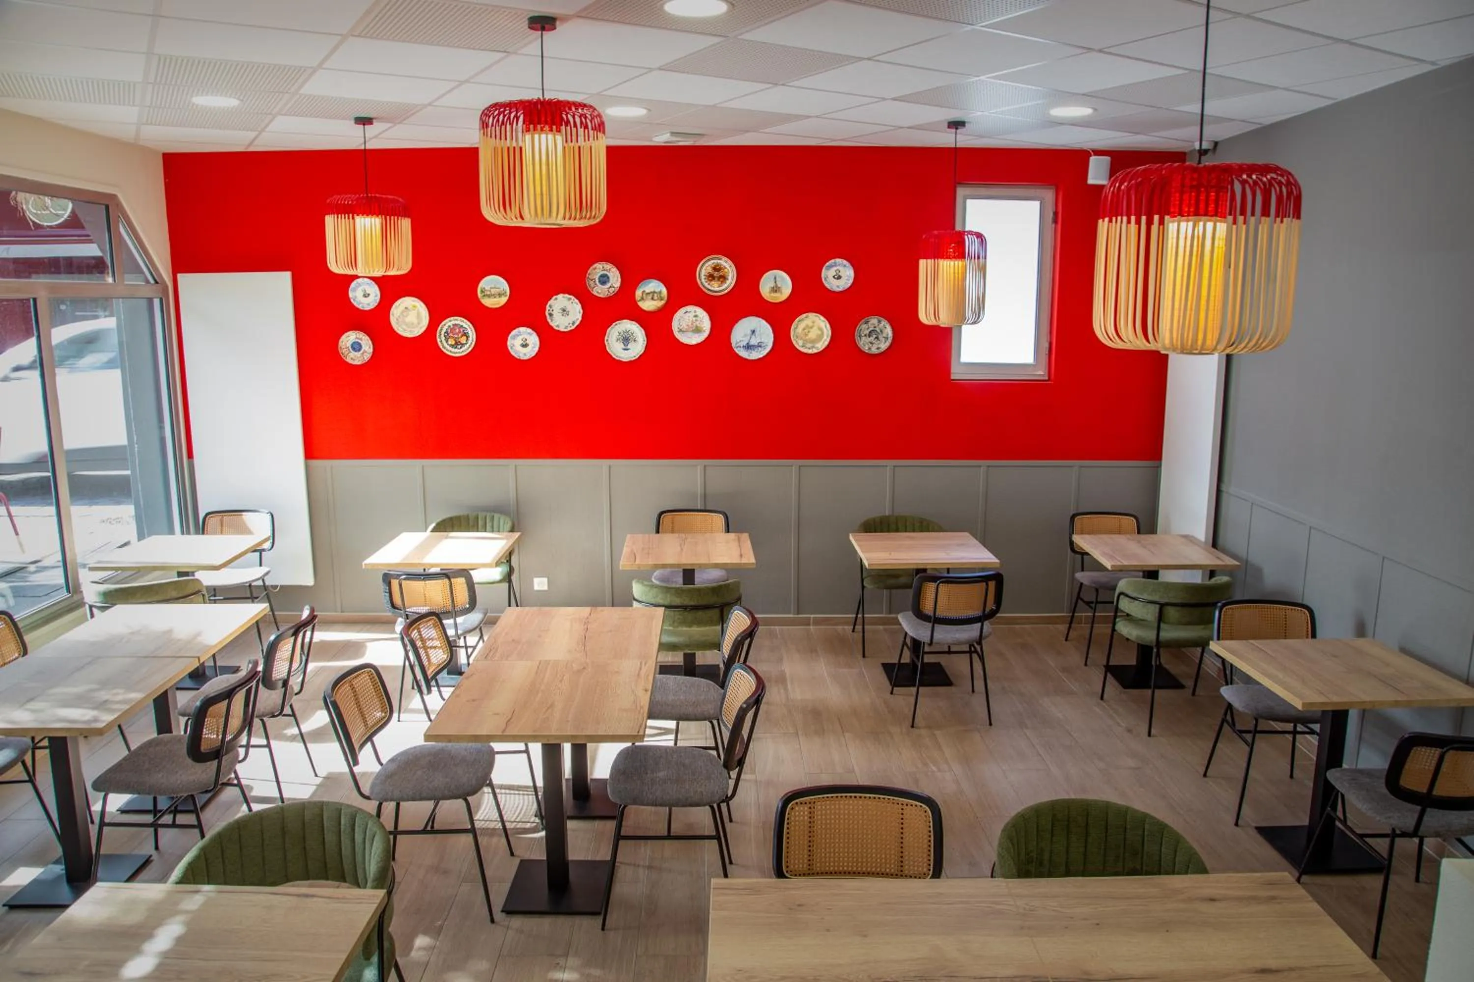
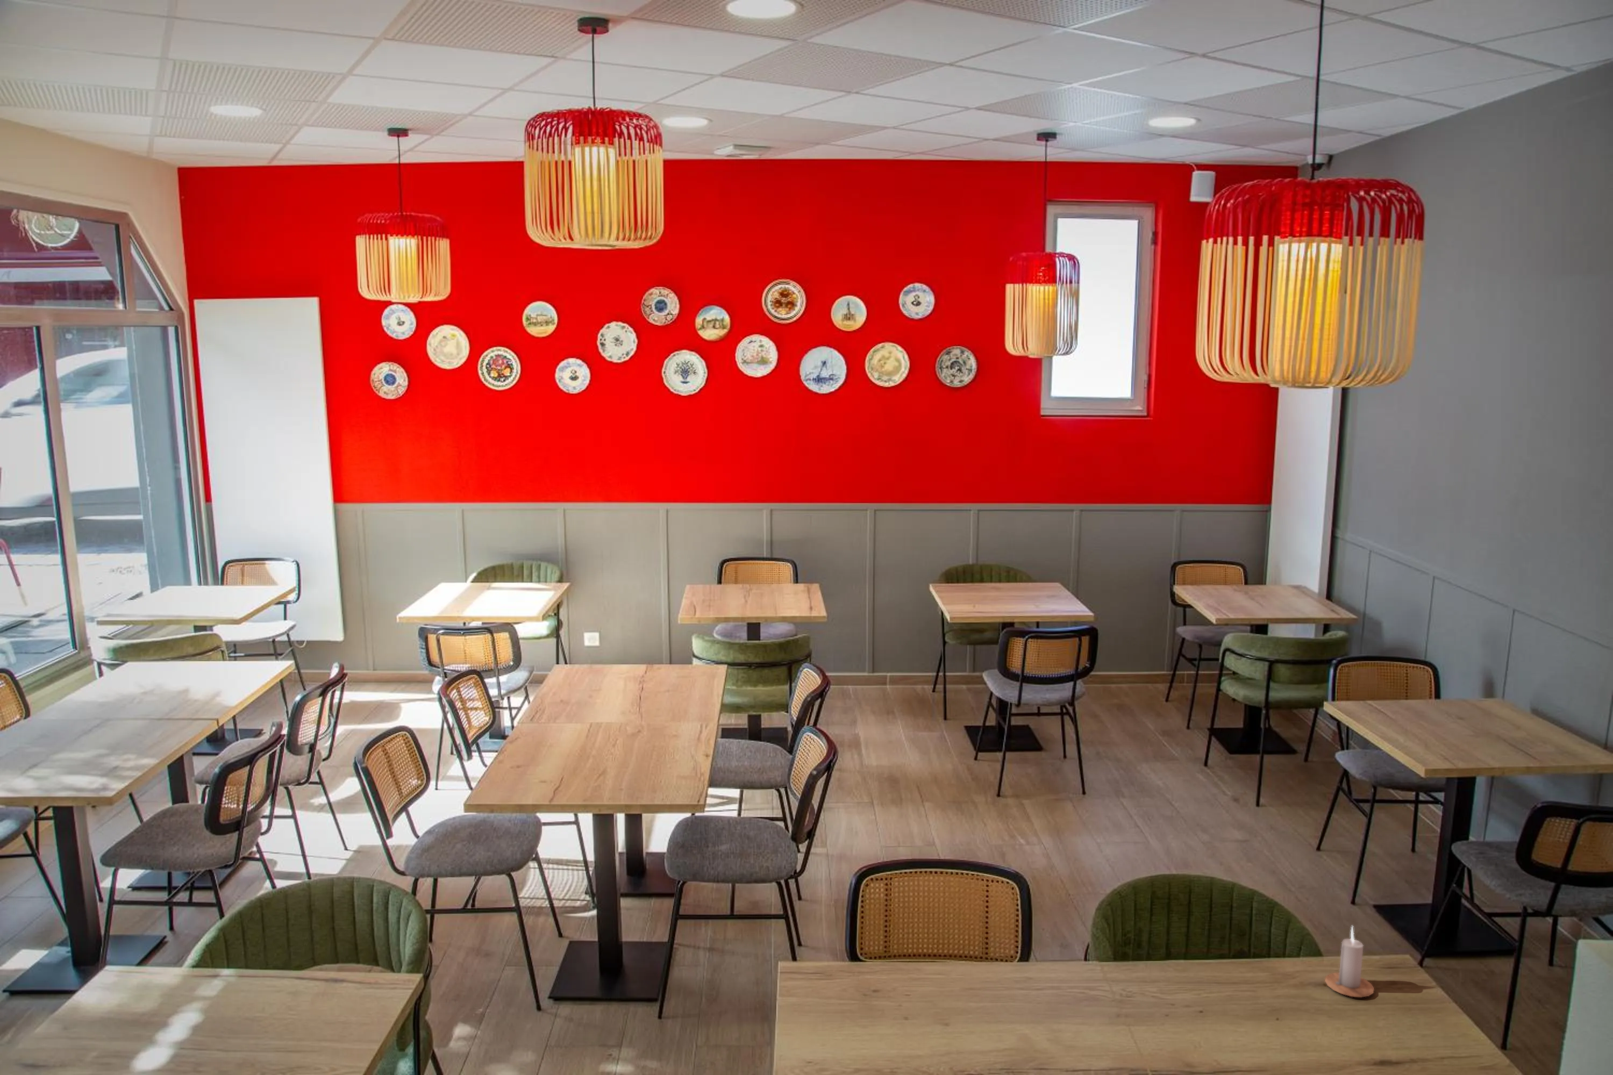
+ candle (1351, 955)
